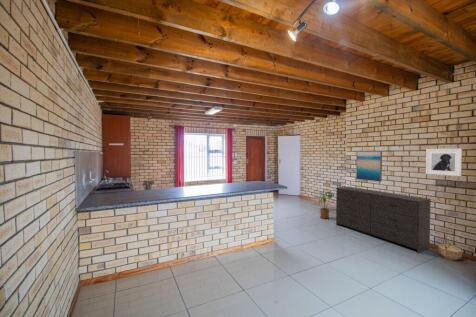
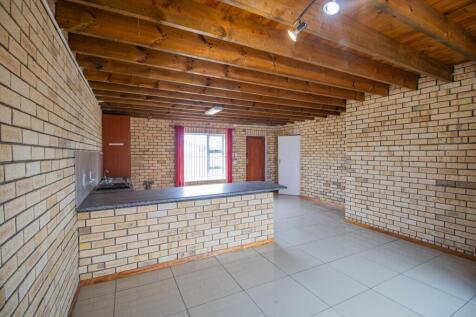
- dresser (376, 213)
- house plant (324, 204)
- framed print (442, 161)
- basket (449, 245)
- wall art (368, 165)
